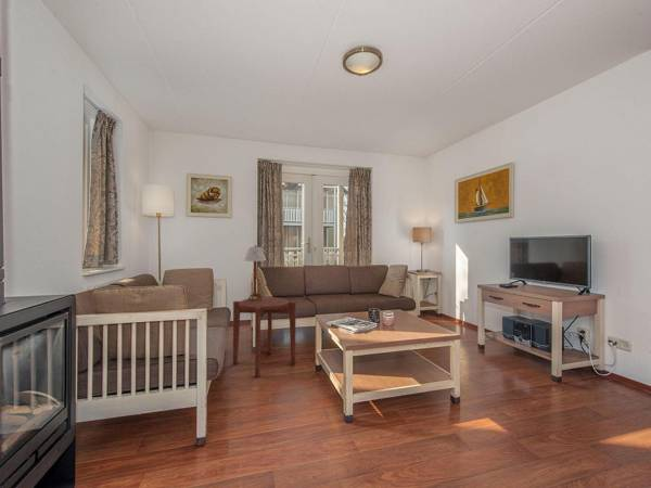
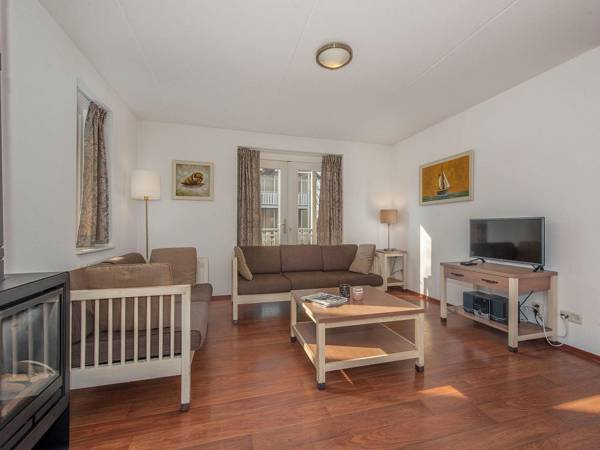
- table lamp (255, 272)
- side table (268, 332)
